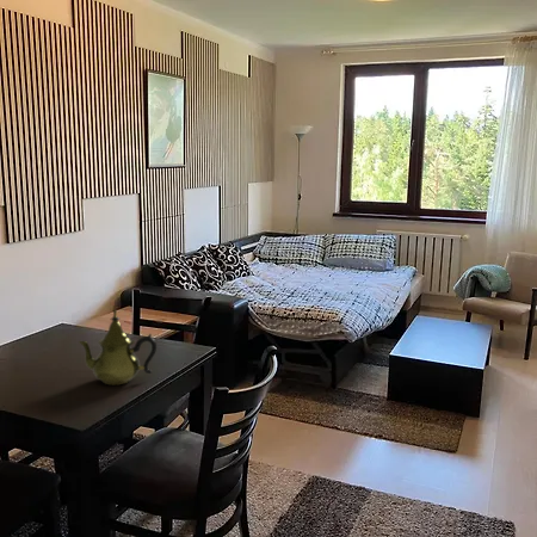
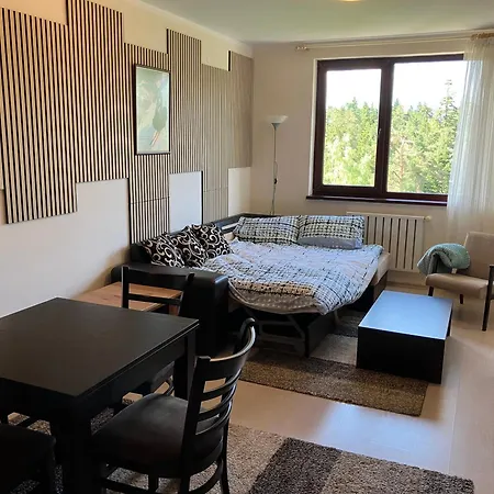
- teapot (117, 345)
